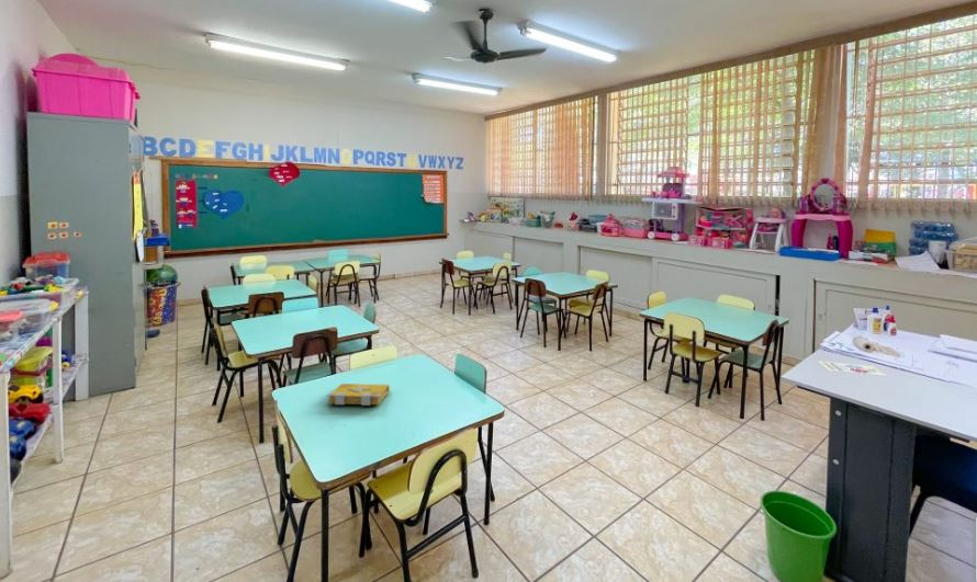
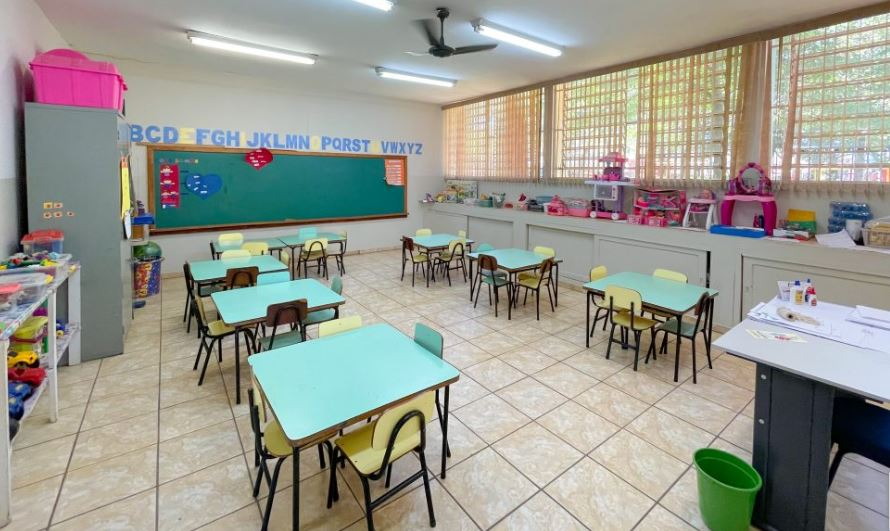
- spell book (357, 392)
